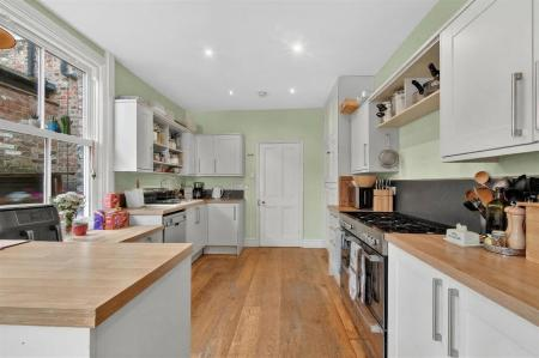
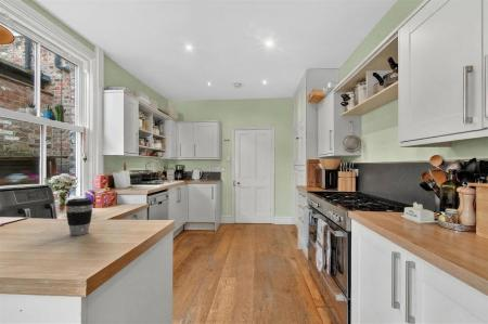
+ coffee cup (79, 216)
